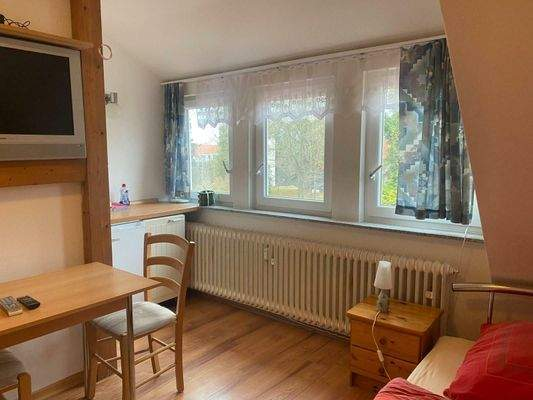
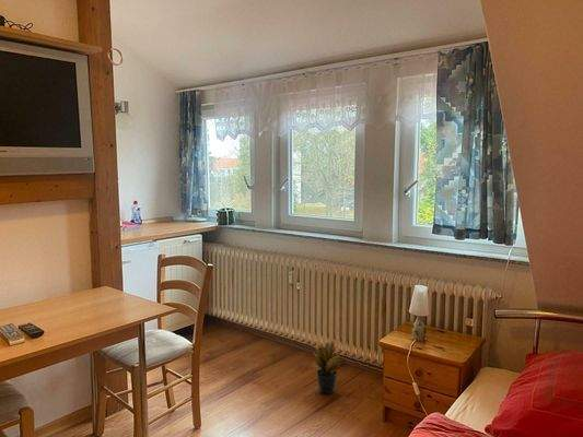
+ potted plant (325, 363)
